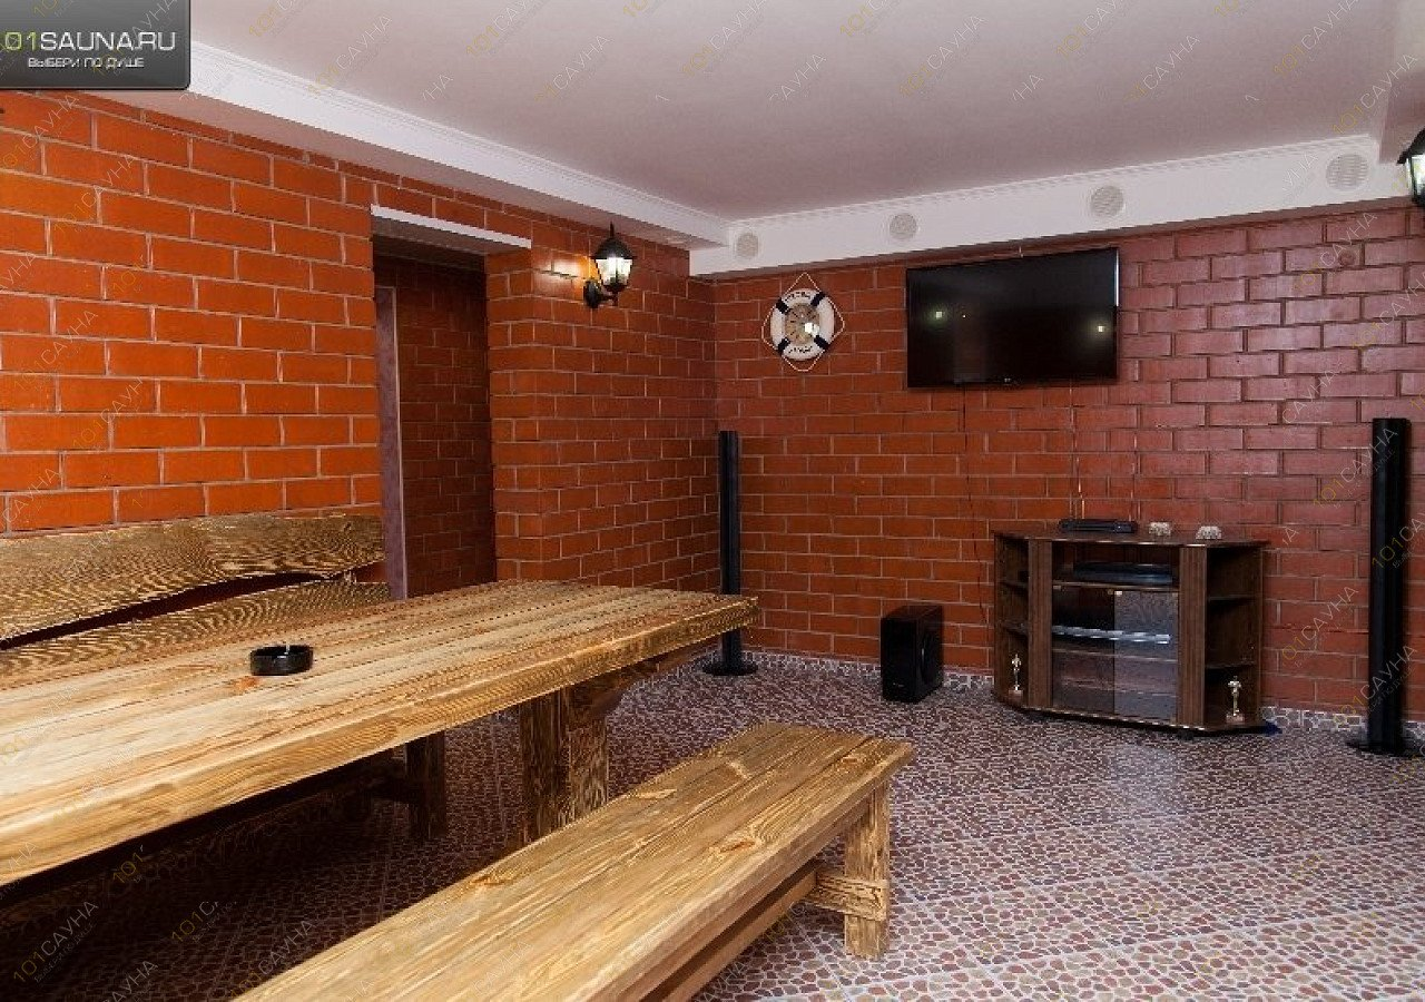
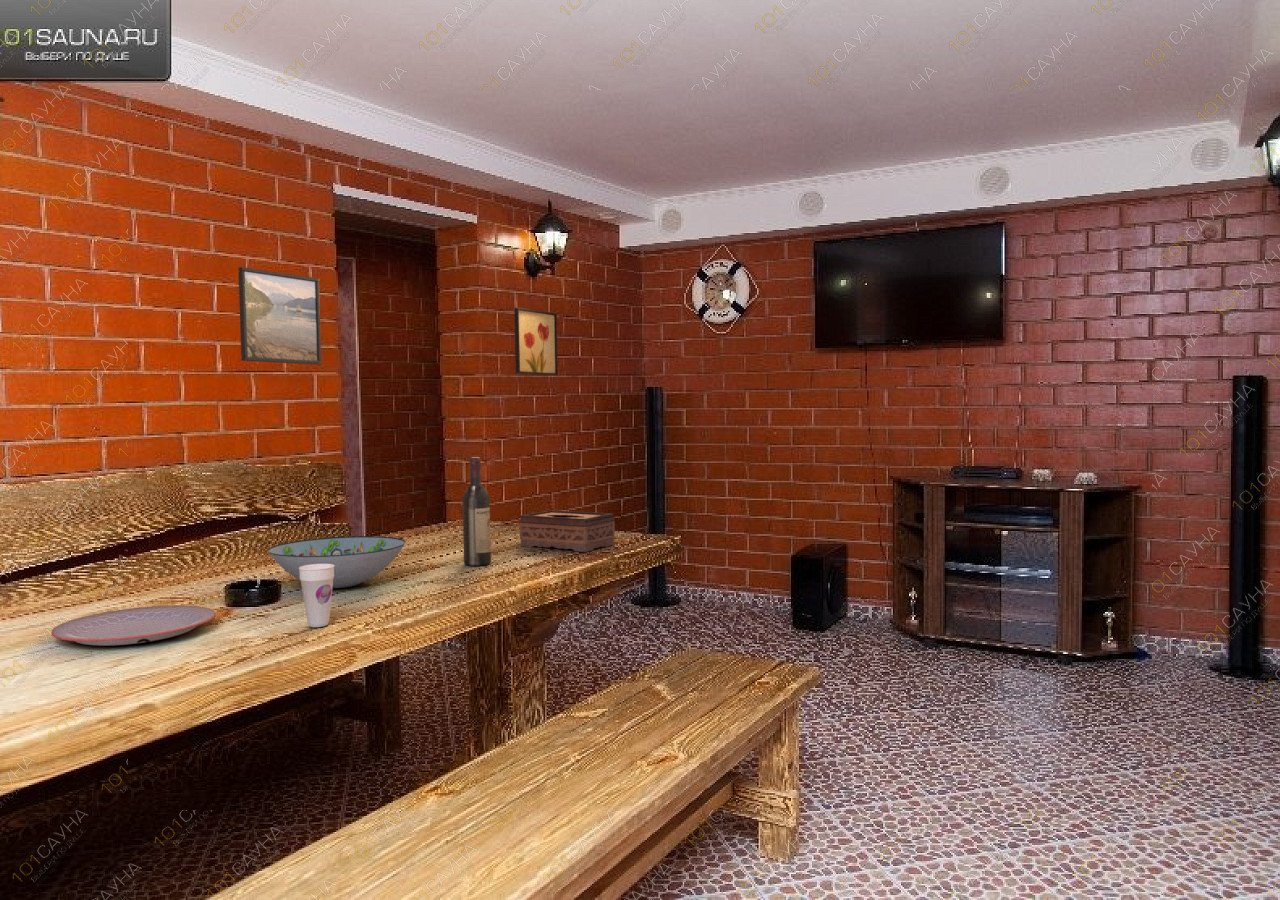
+ tissue box (567, 530)
+ decorative bowl (338, 565)
+ plate (137, 626)
+ wine bottle (476, 510)
+ cup (317, 595)
+ wall art (535, 342)
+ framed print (281, 318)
